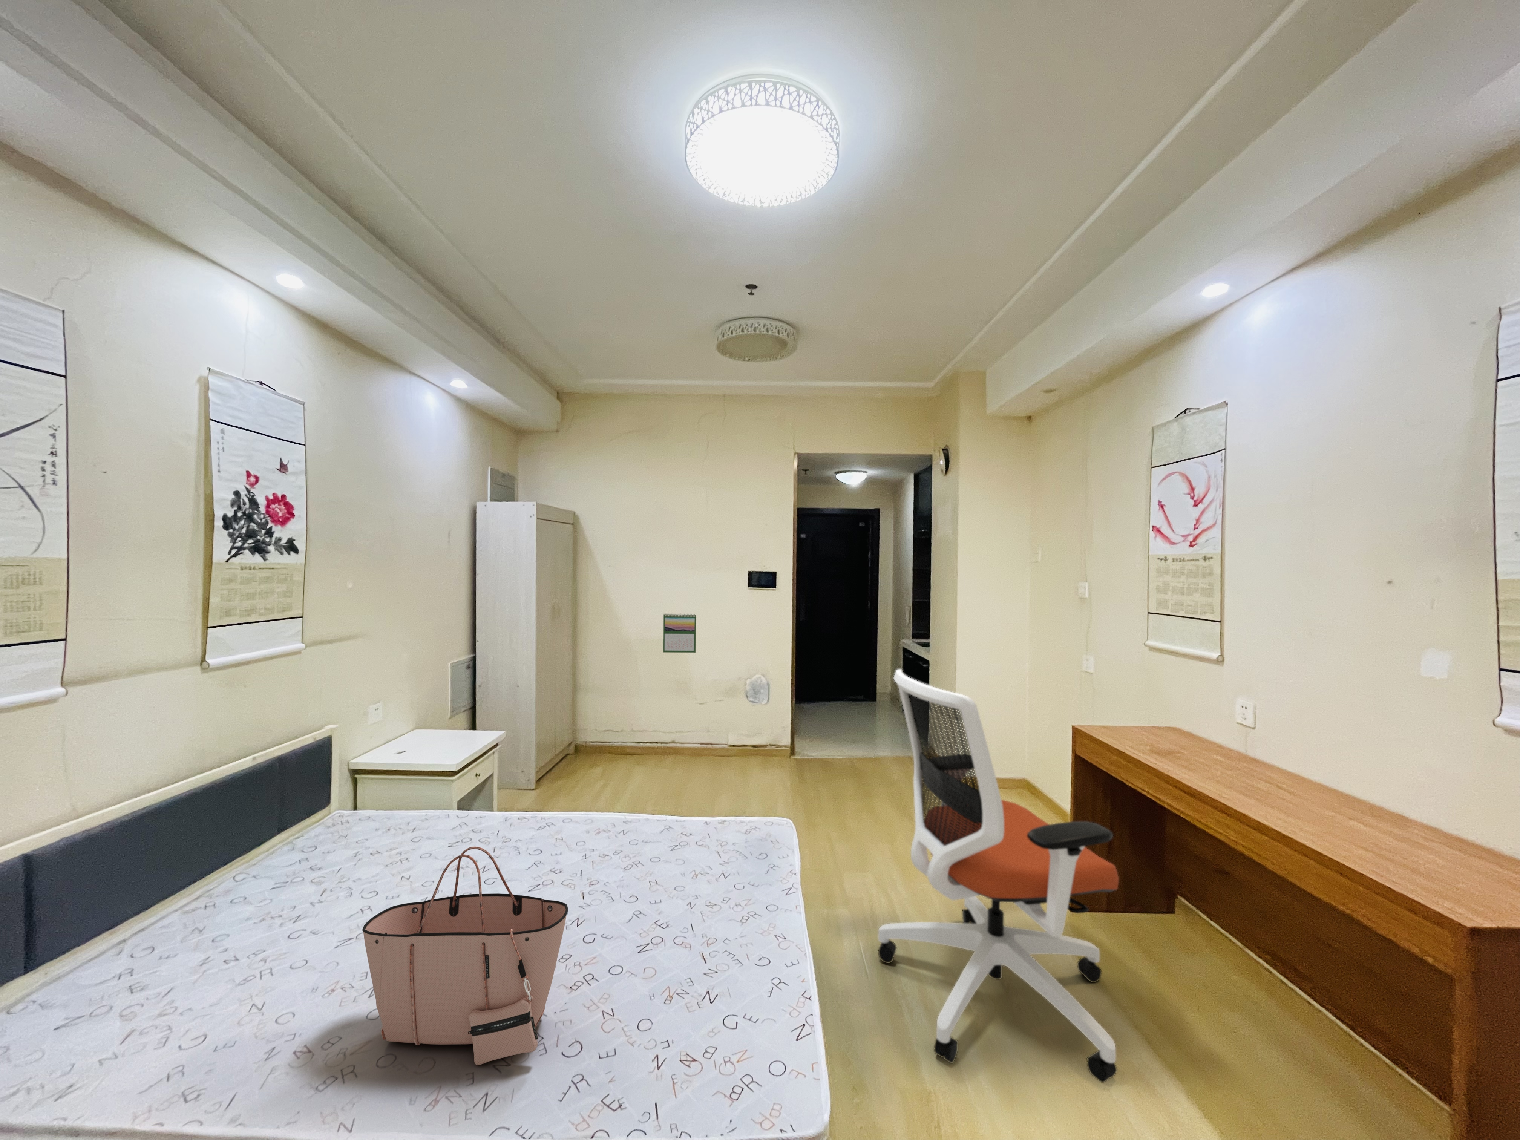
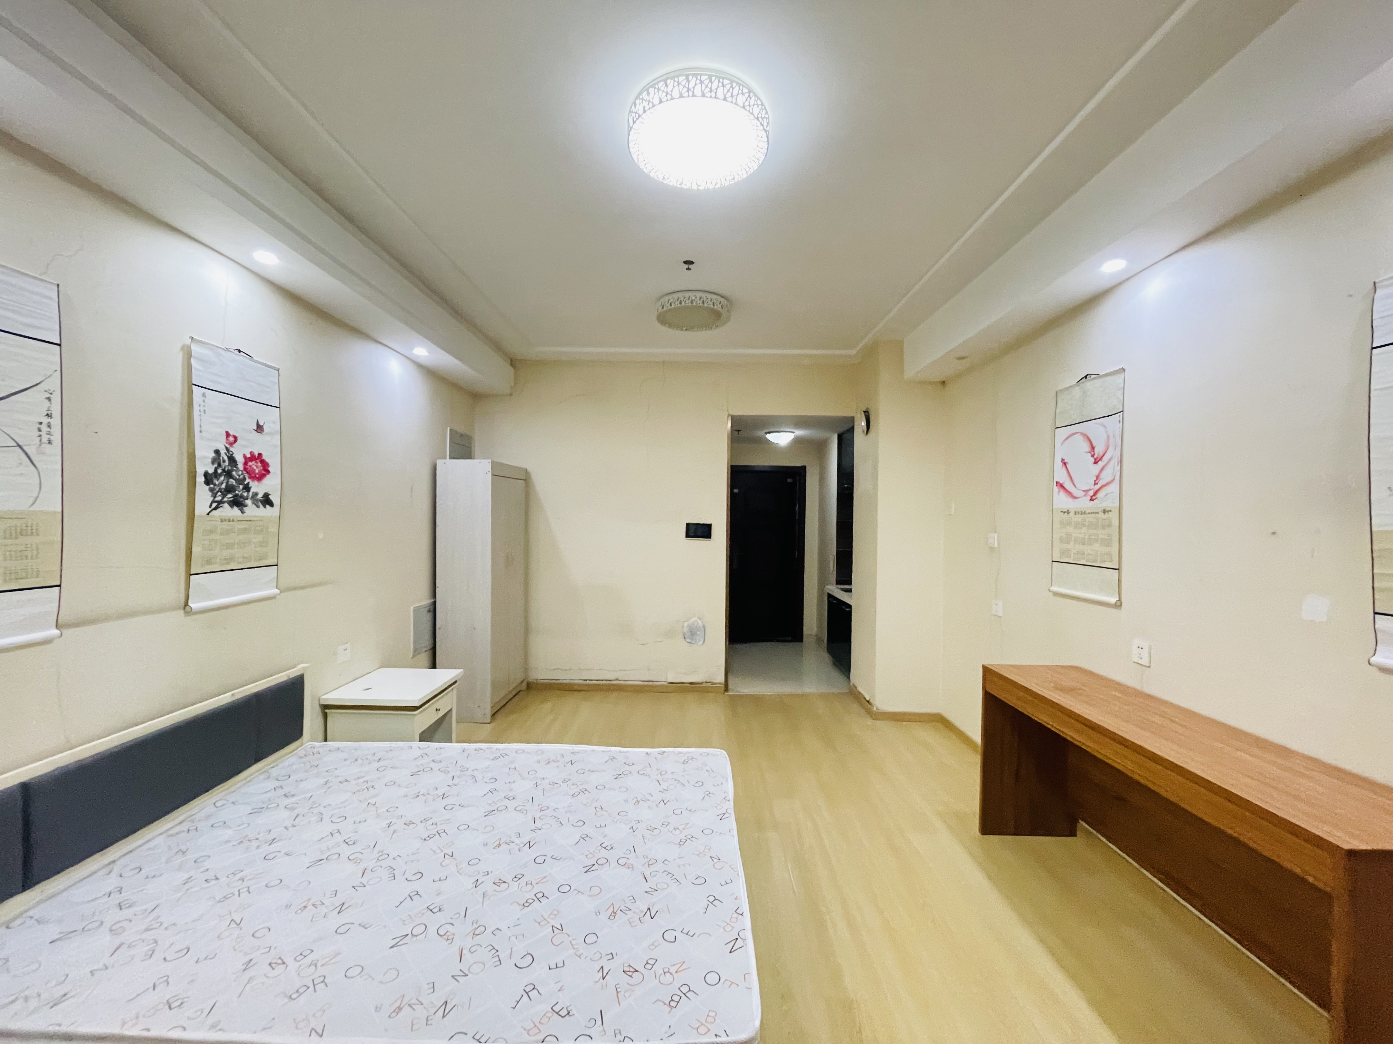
- office chair (1005, 833)
- tote bag (466, 941)
- calendar (680, 632)
